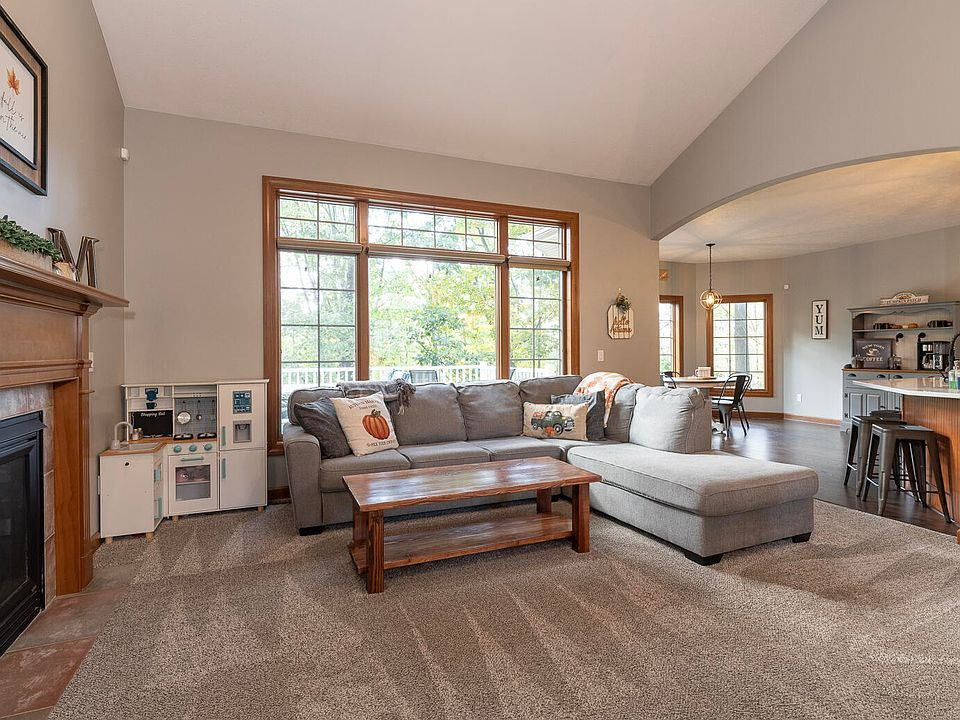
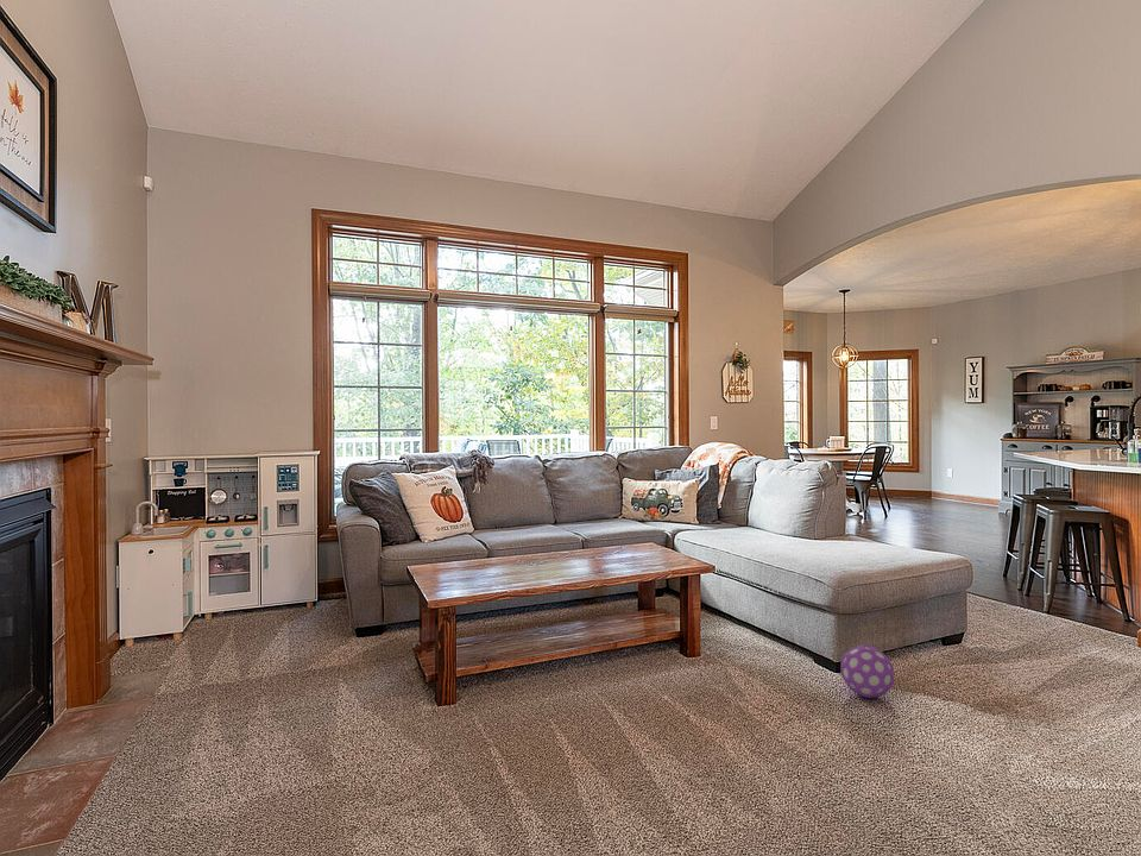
+ decorative ball (866, 671)
